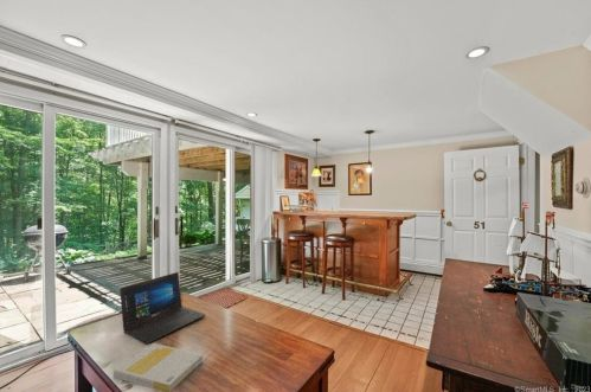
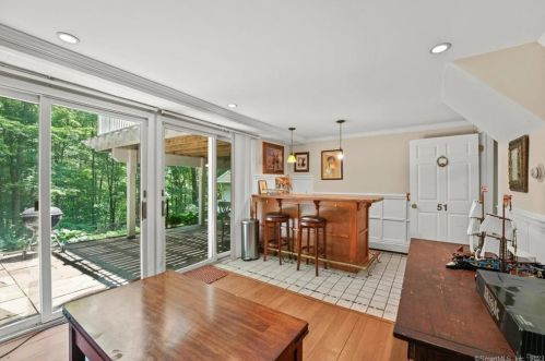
- book (160, 365)
- laptop (165, 302)
